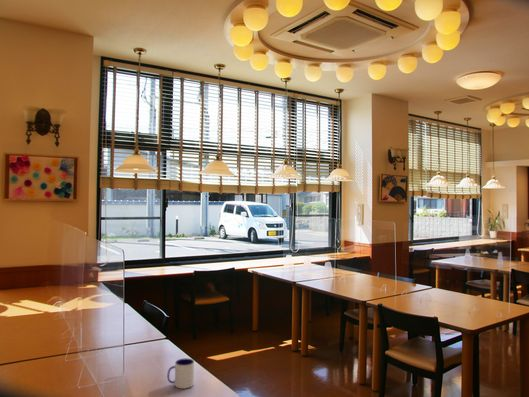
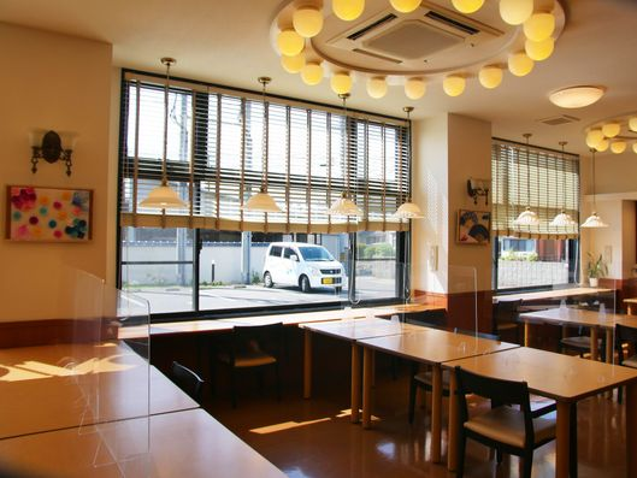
- mug (180, 373)
